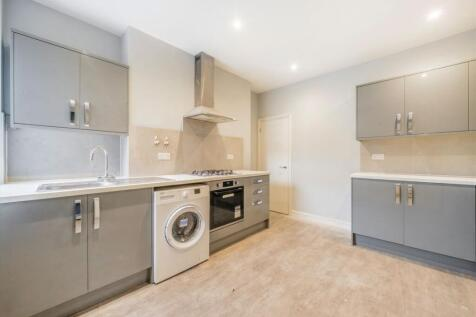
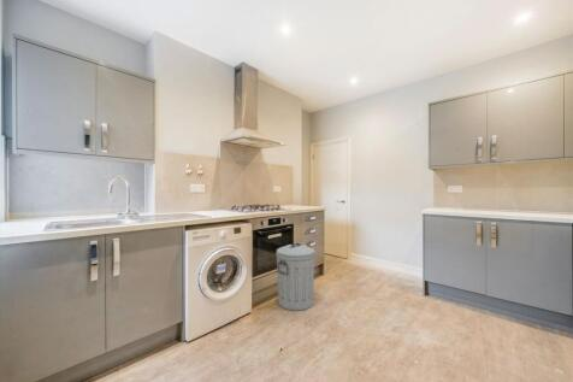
+ trash can (295, 272)
